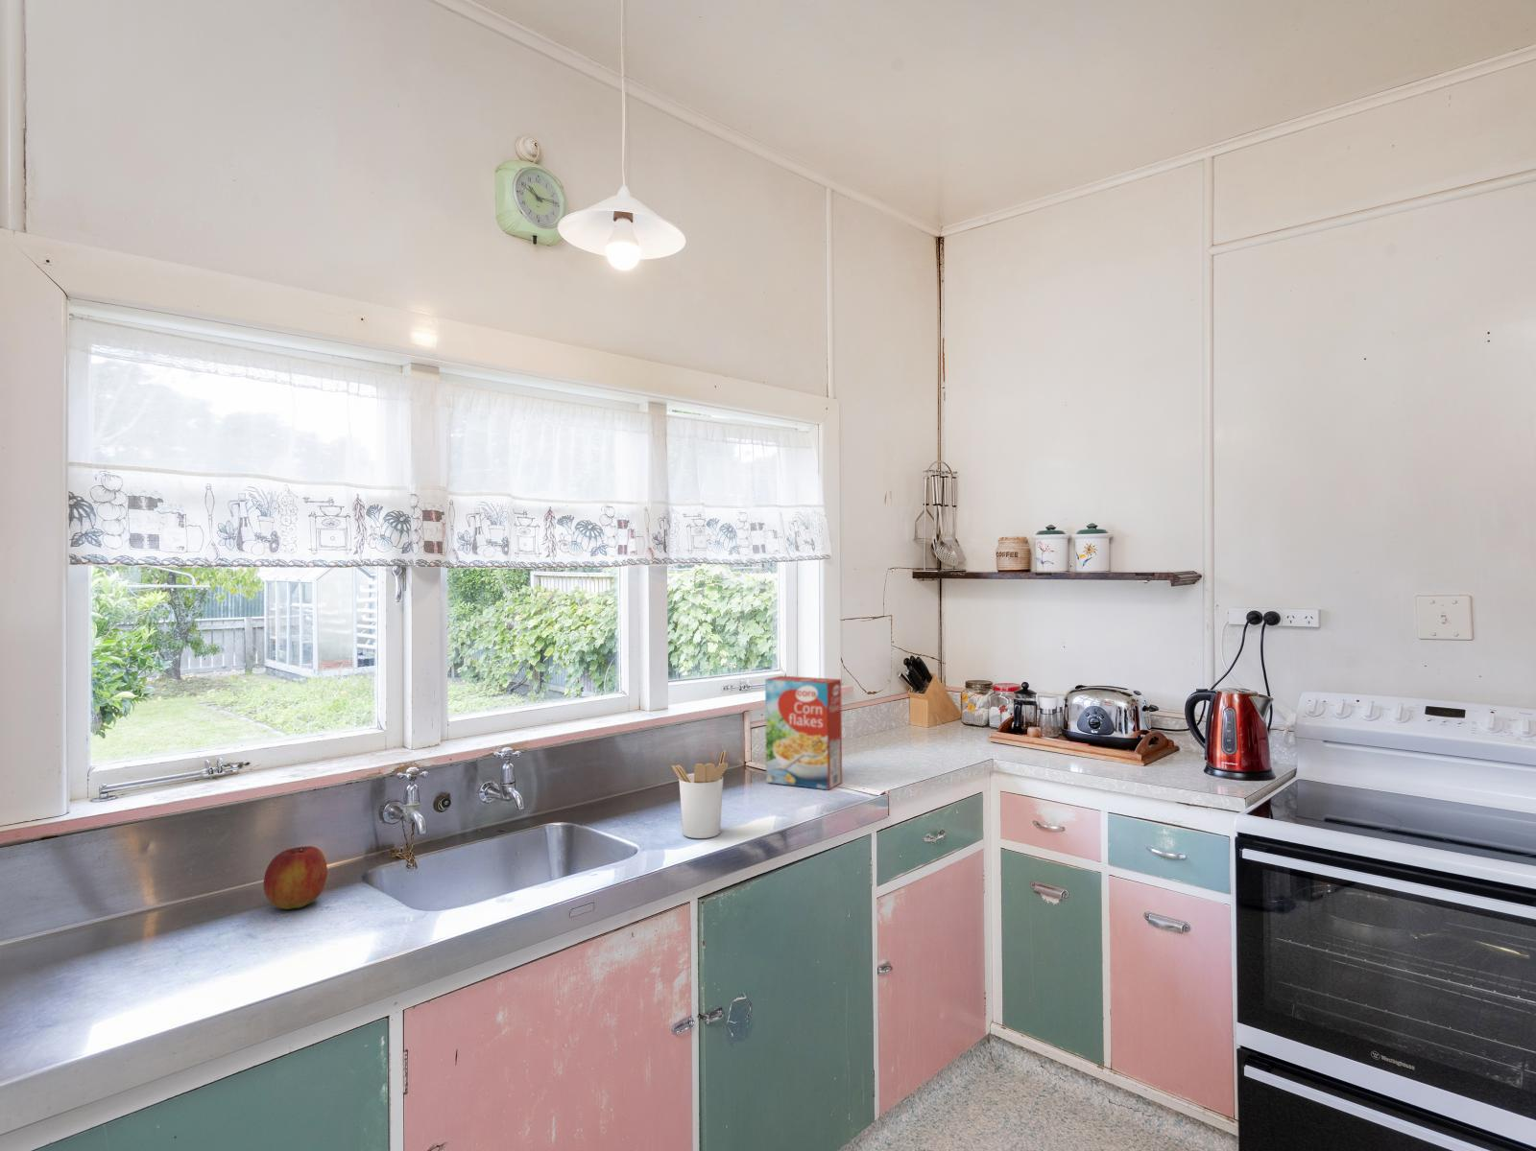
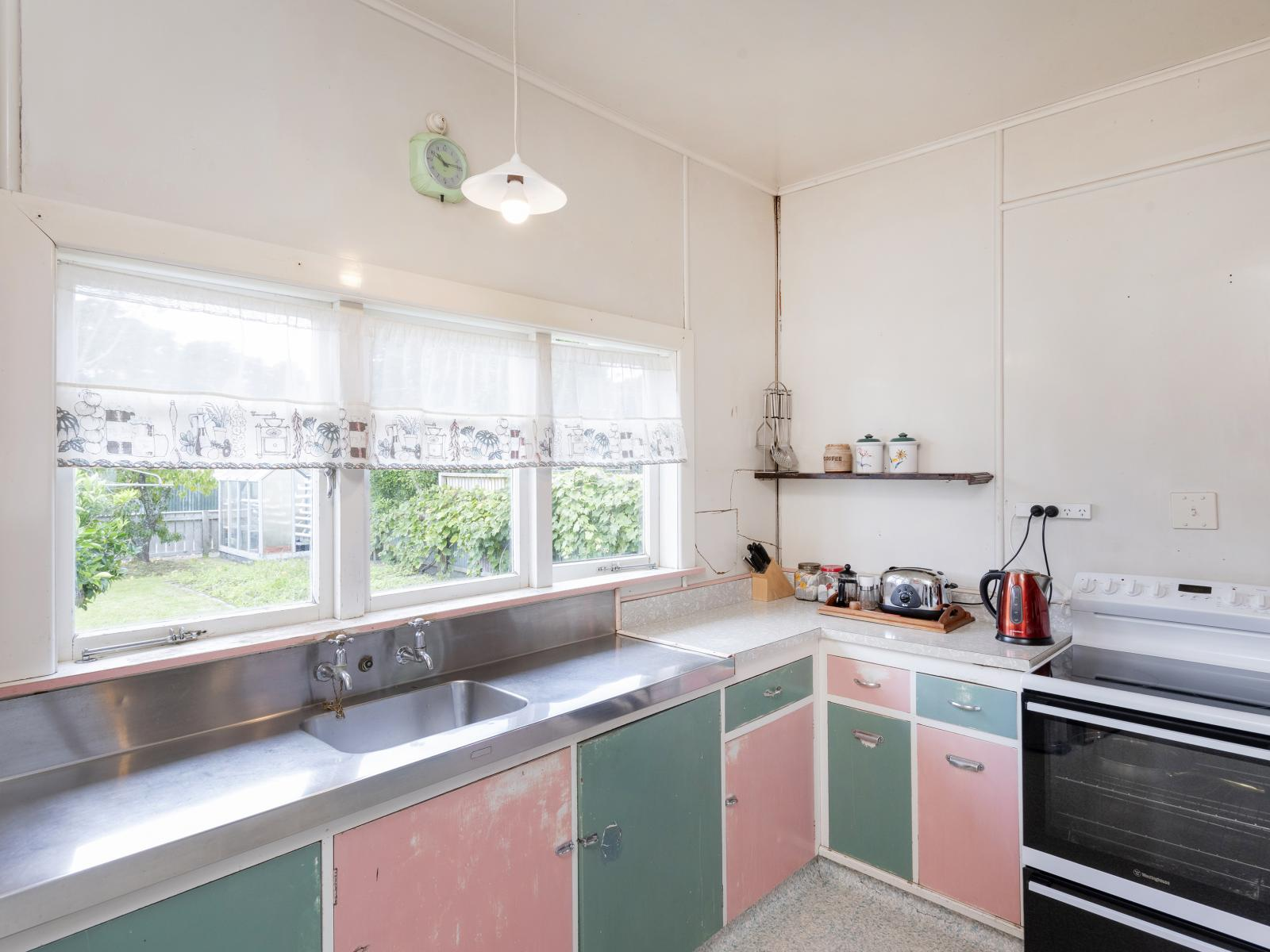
- apple (295, 877)
- utensil holder (705, 794)
- cereal box (803, 731)
